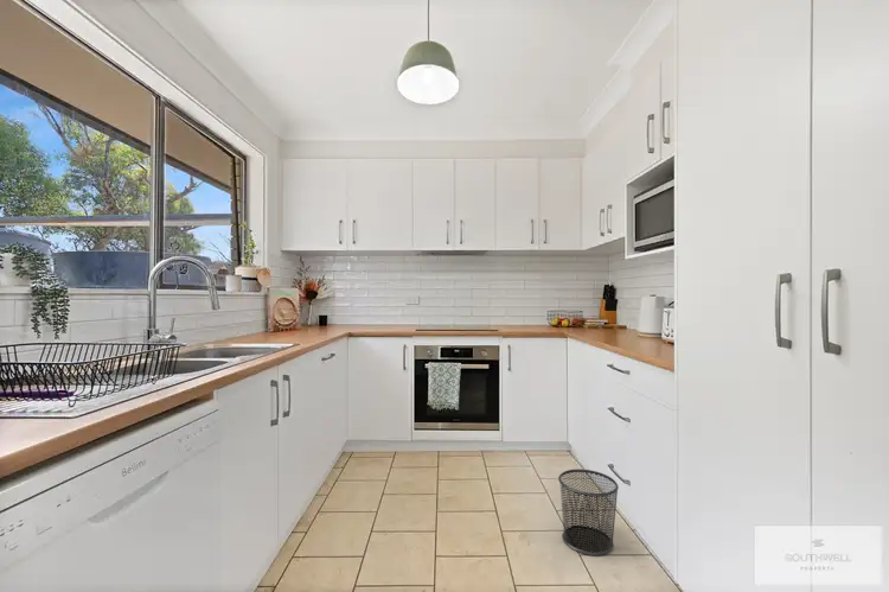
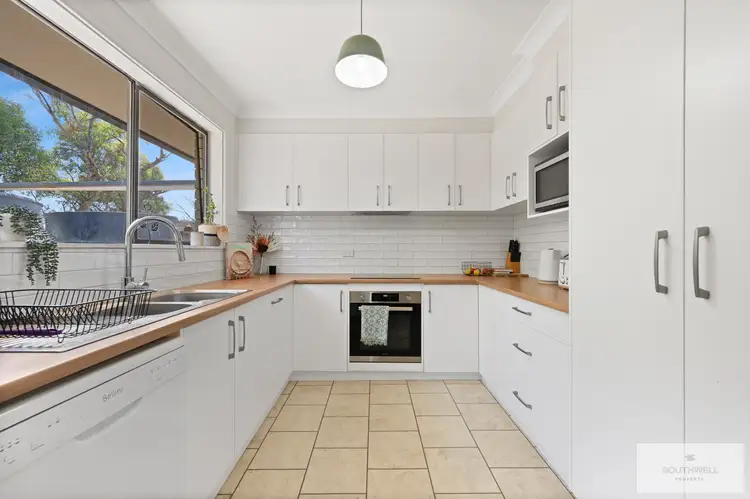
- waste bin (587, 510)
